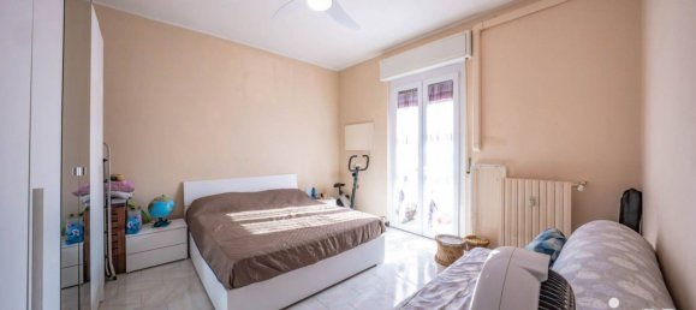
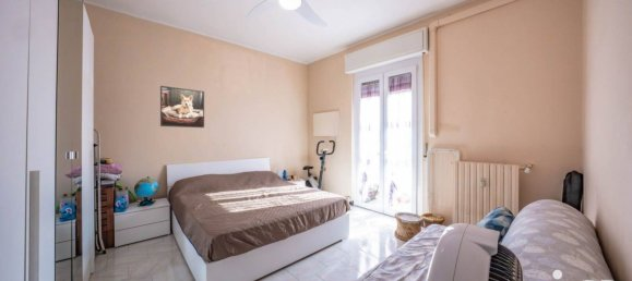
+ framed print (183, 108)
